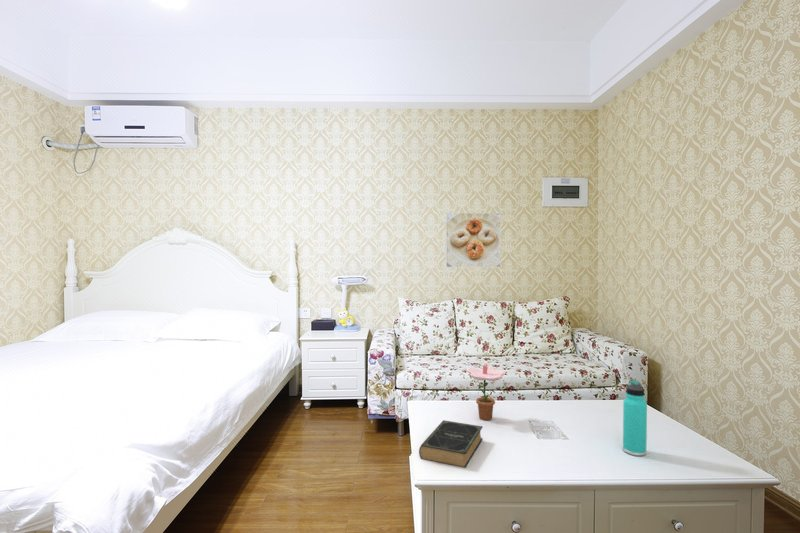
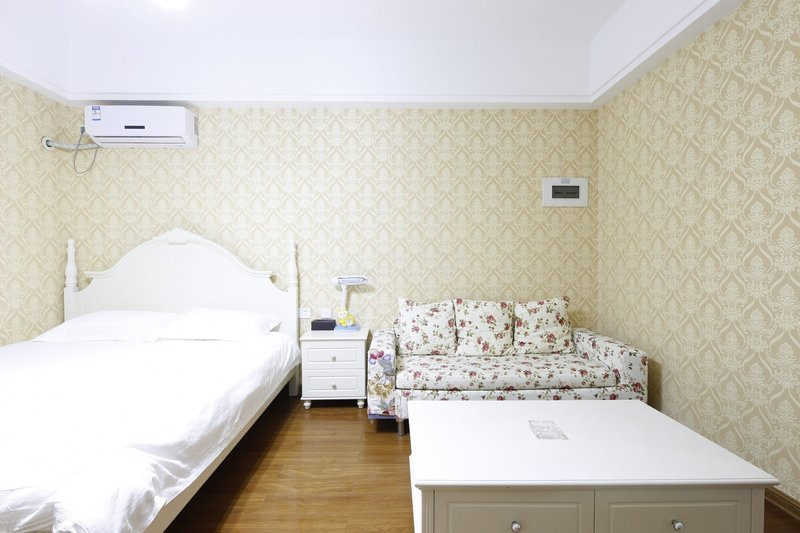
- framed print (472, 240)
- thermos bottle (634, 417)
- flower (487, 383)
- book (452, 441)
